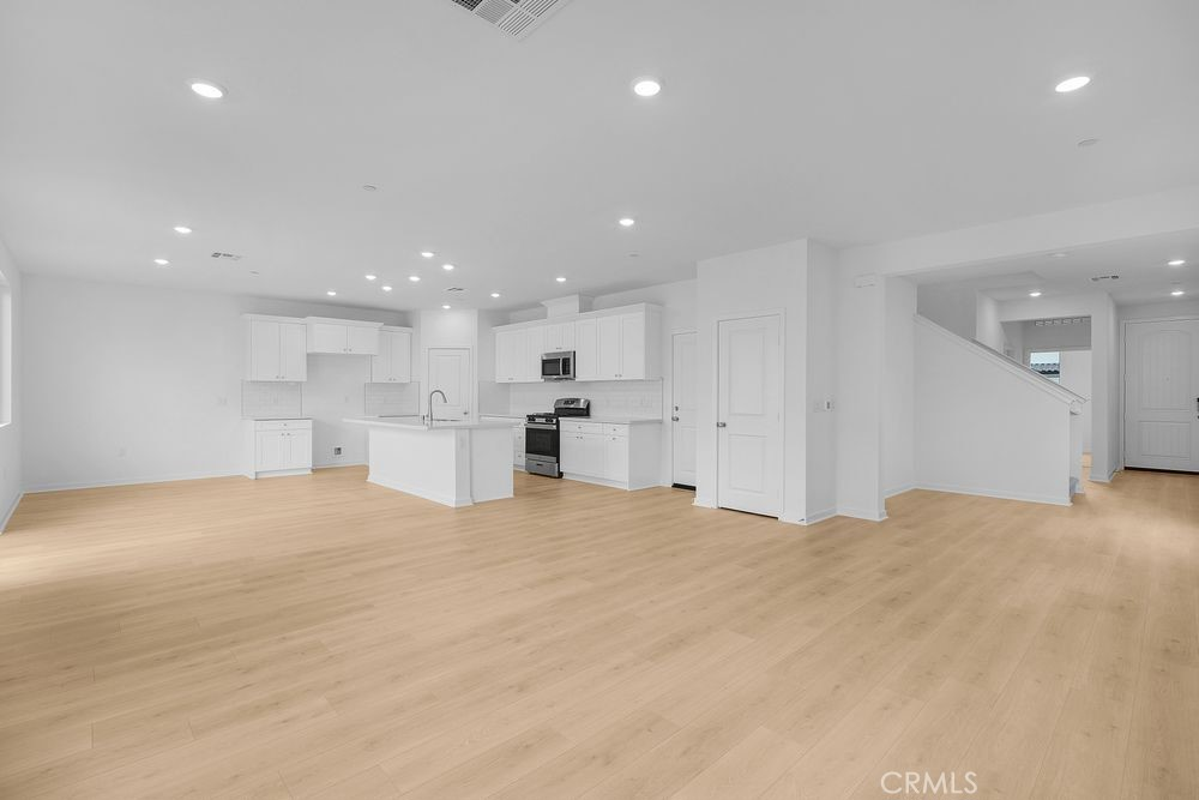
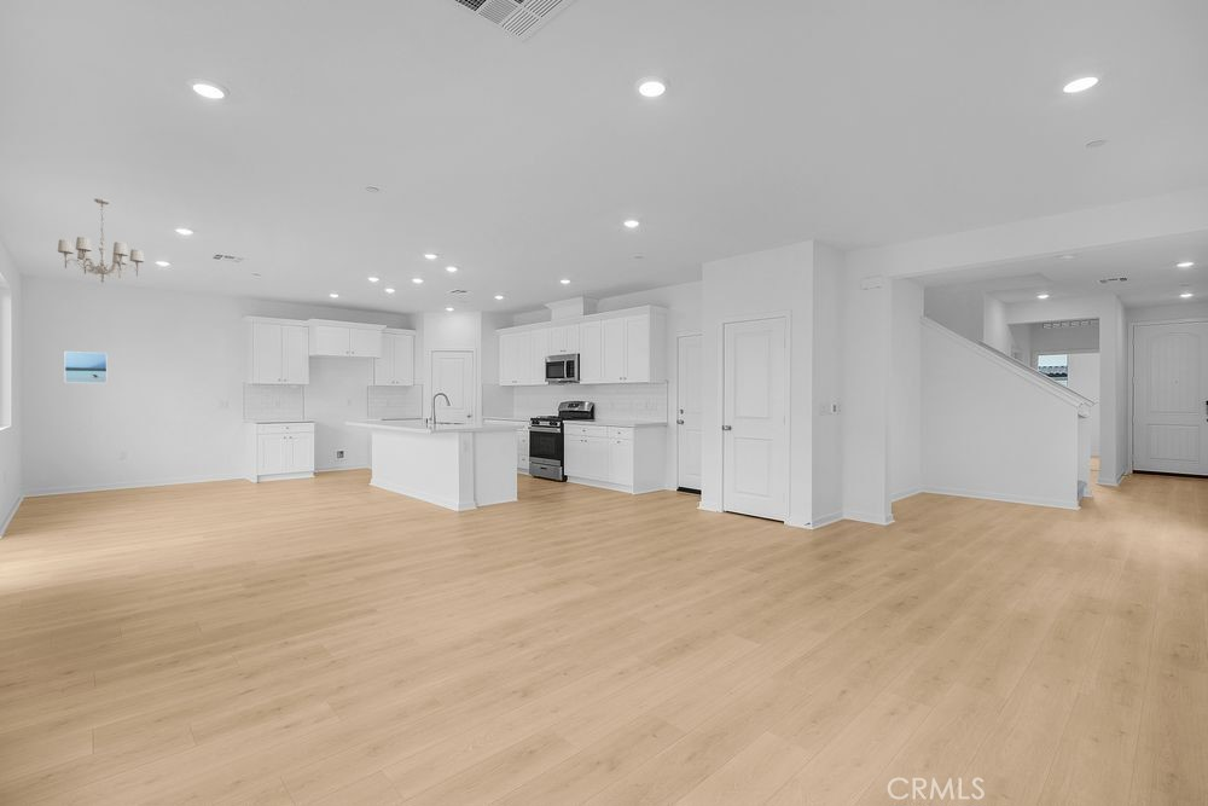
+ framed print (86, 367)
+ chandelier (101, 240)
